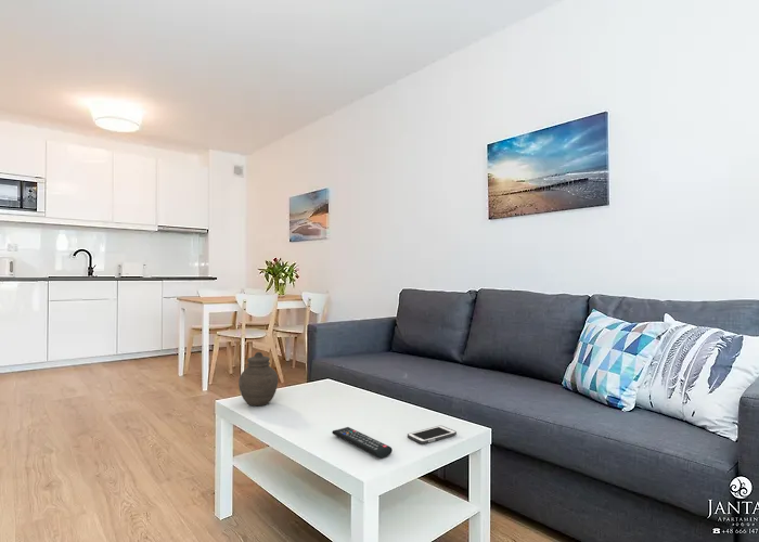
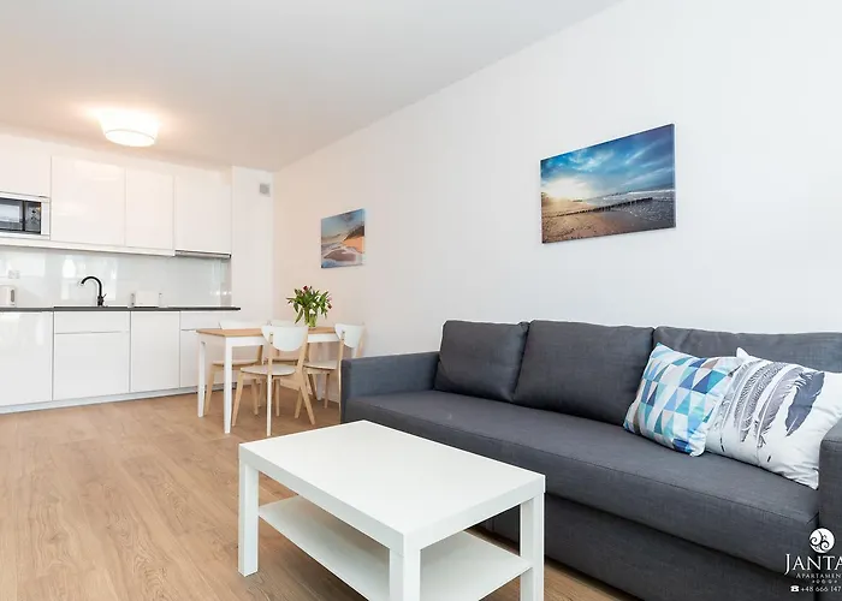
- jar (258, 377)
- cell phone (432, 434)
- remote control (360, 441)
